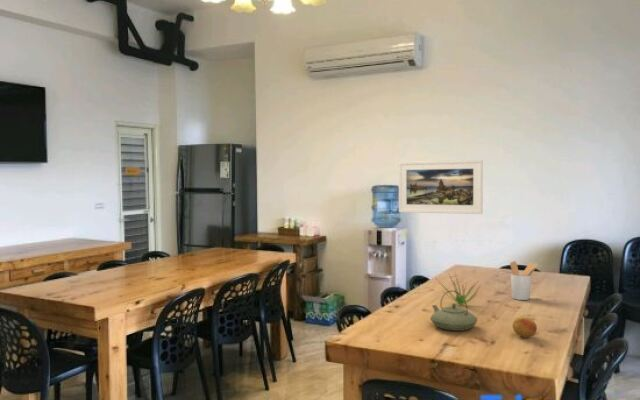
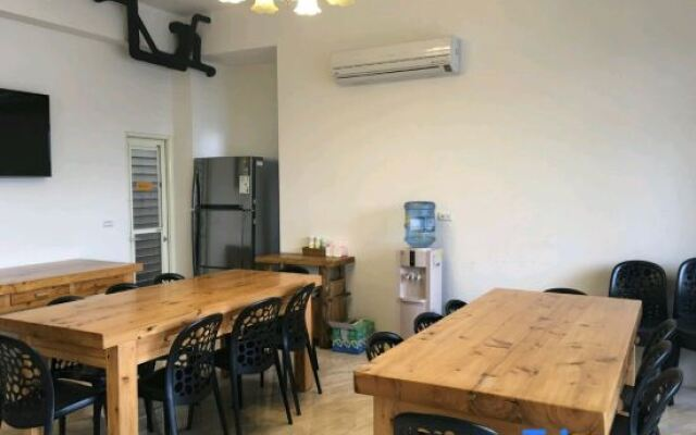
- fruit (524, 327)
- teapot (451, 308)
- utensil holder (524, 280)
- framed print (439, 187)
- succulent plant (456, 288)
